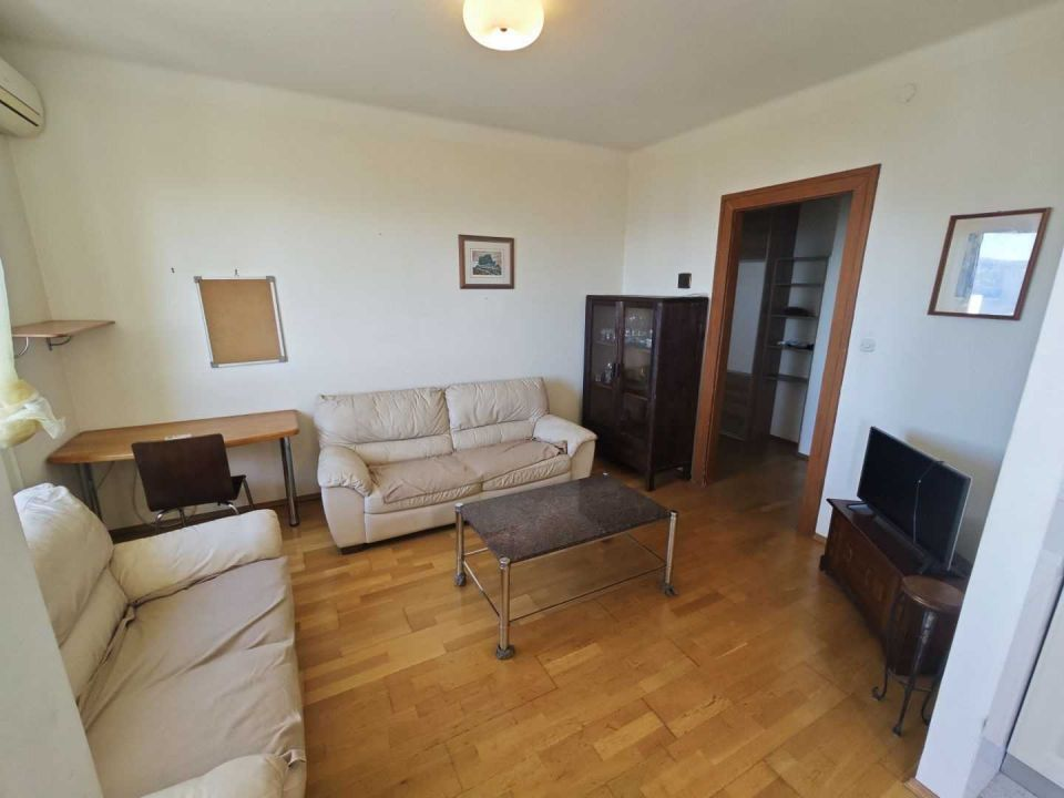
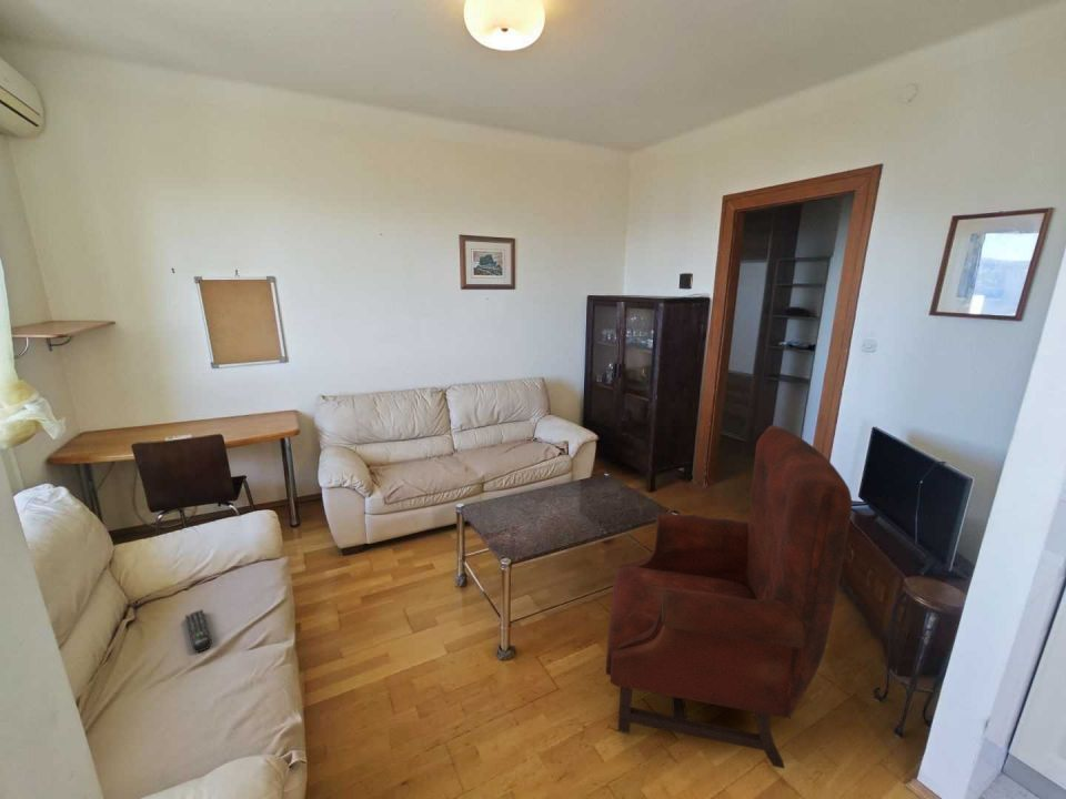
+ remote control (198, 628)
+ armchair (708, 573)
